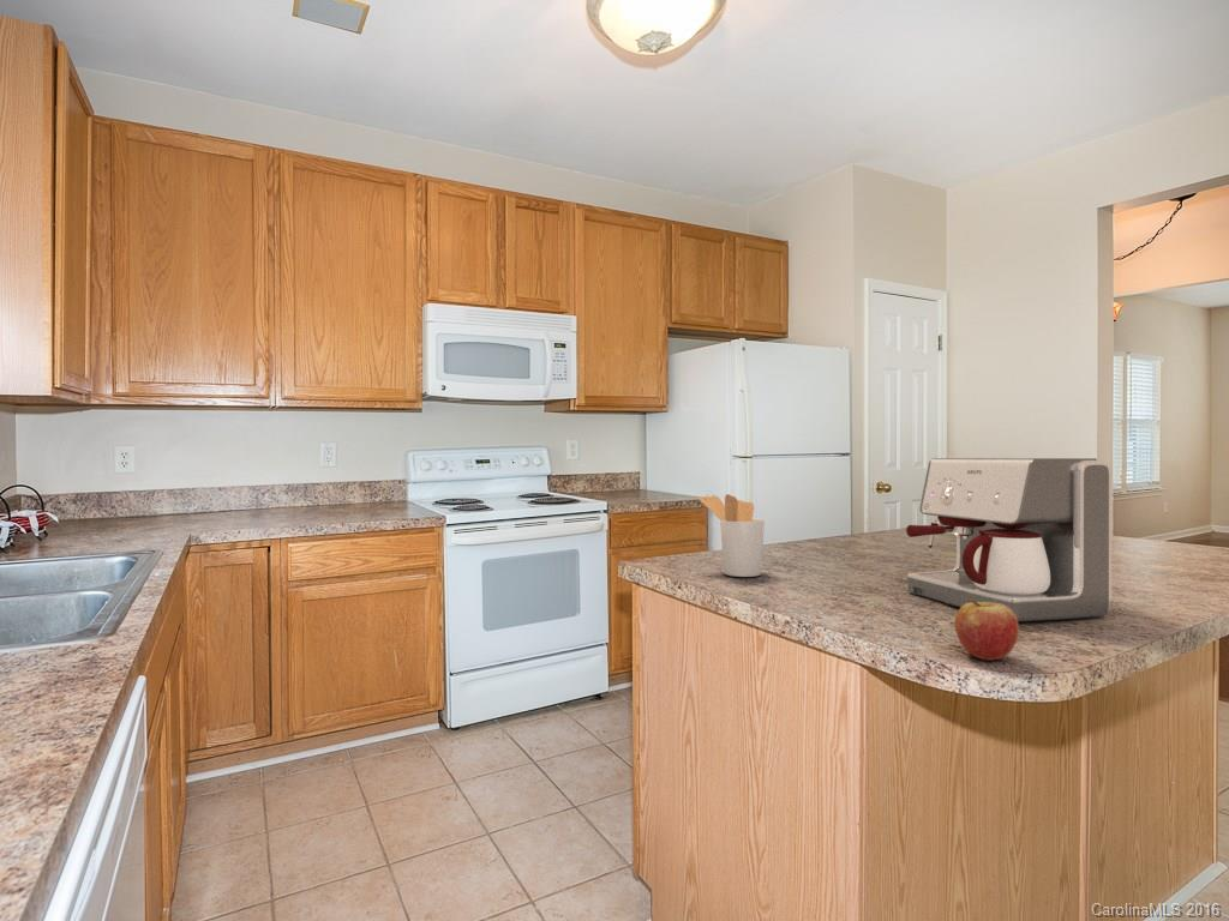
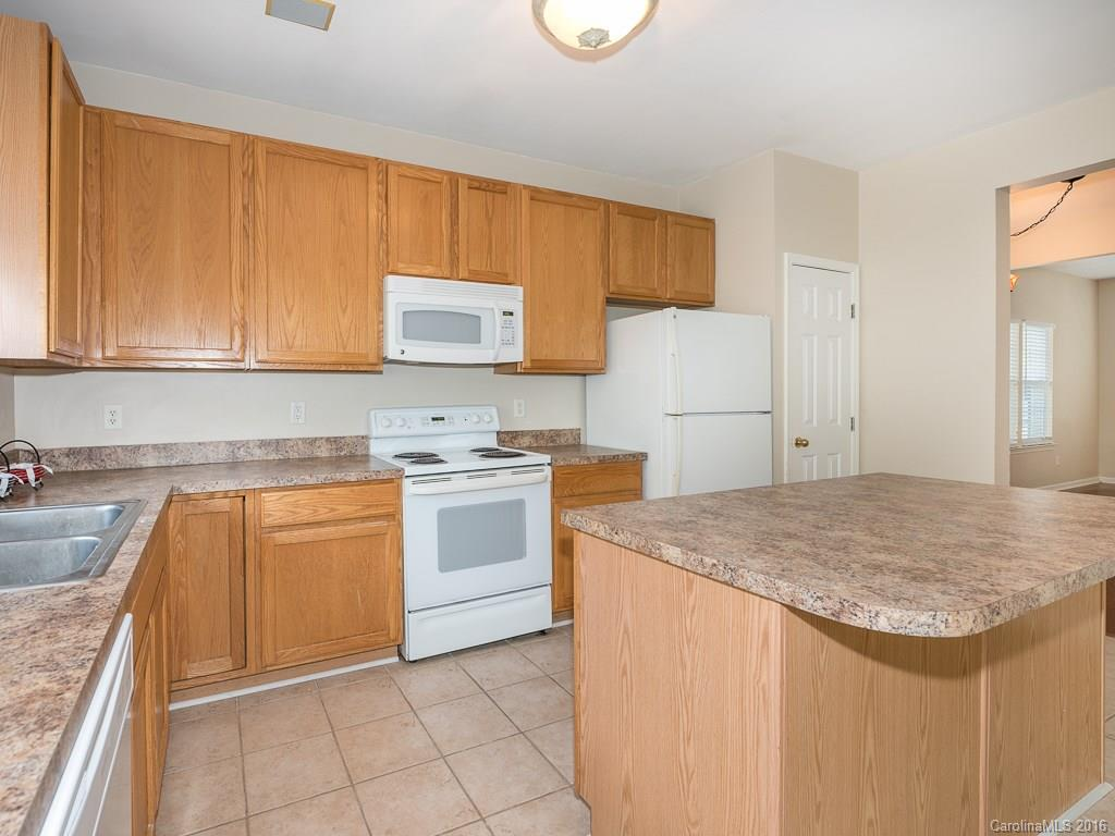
- coffee maker (1001, 530)
- fruit (985, 627)
- utensil holder (731, 532)
